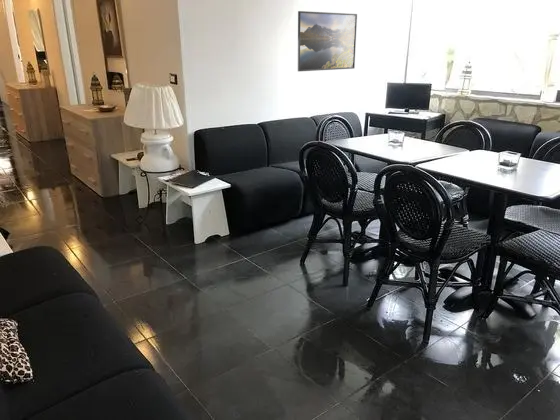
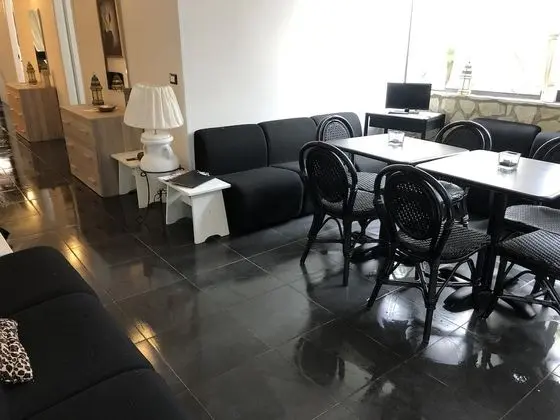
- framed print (328, 41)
